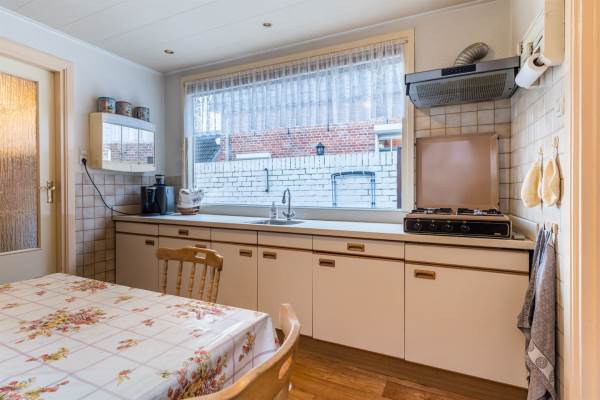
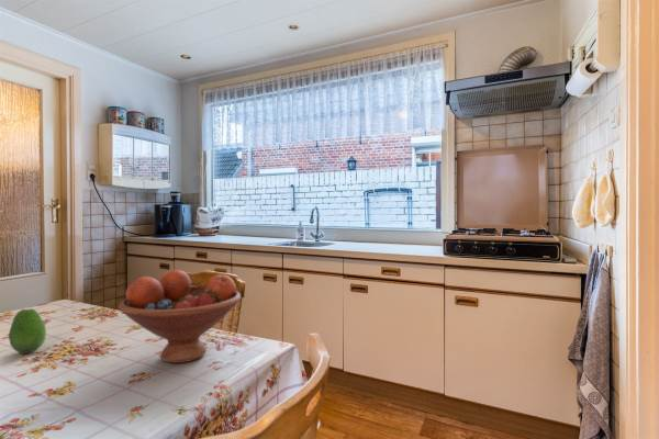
+ fruit bowl (183, 315)
+ fruit (27, 330)
